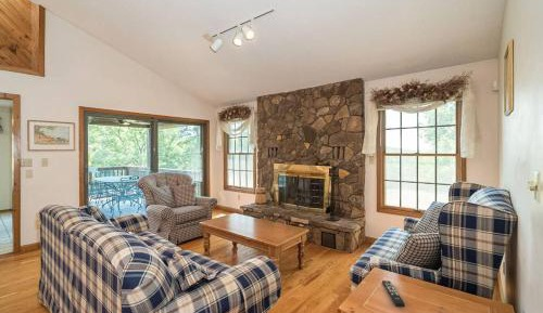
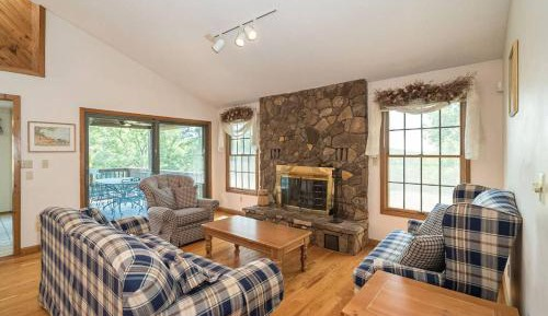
- remote control (392, 292)
